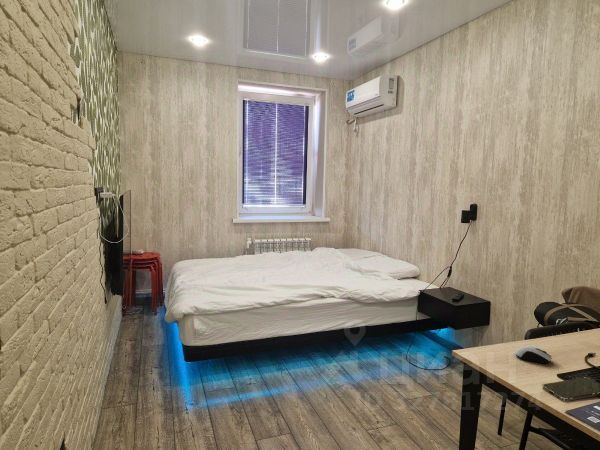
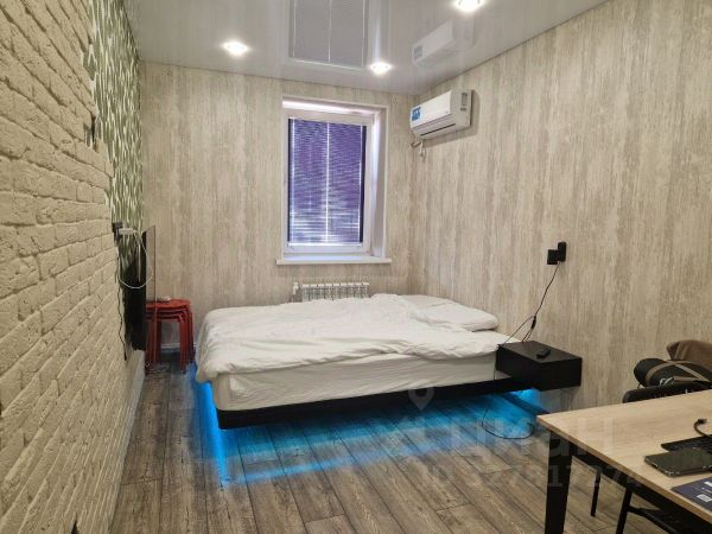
- computer mouse (533, 353)
